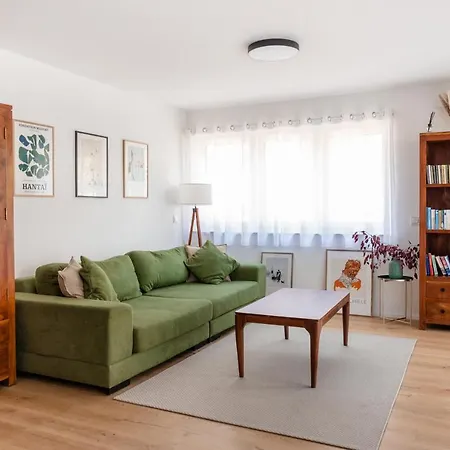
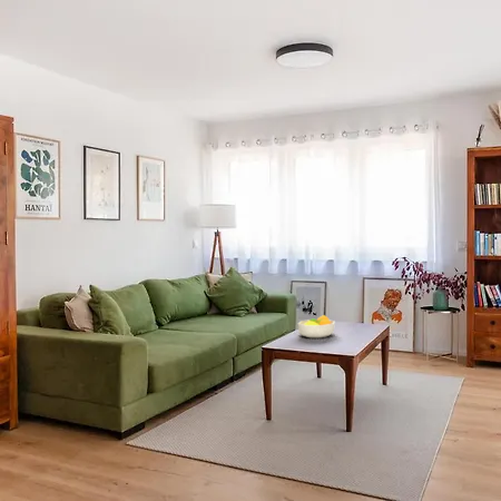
+ fruit bowl (316, 325)
